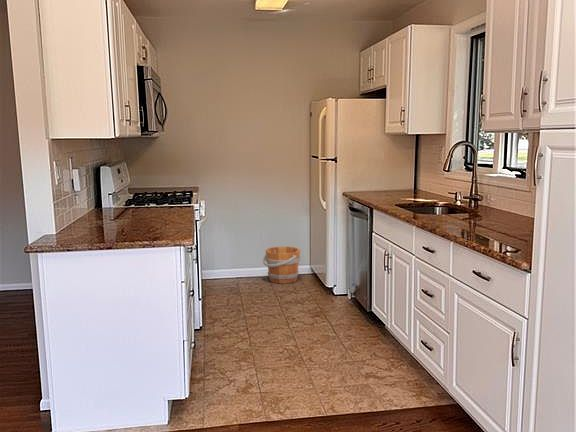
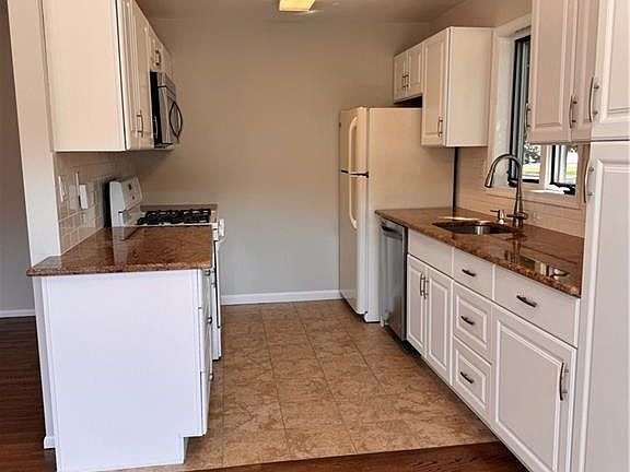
- bucket (281, 265)
